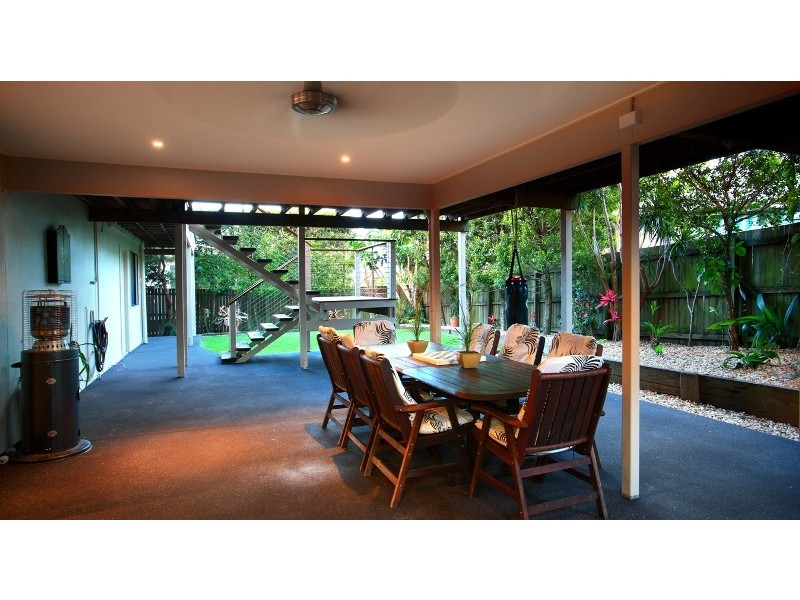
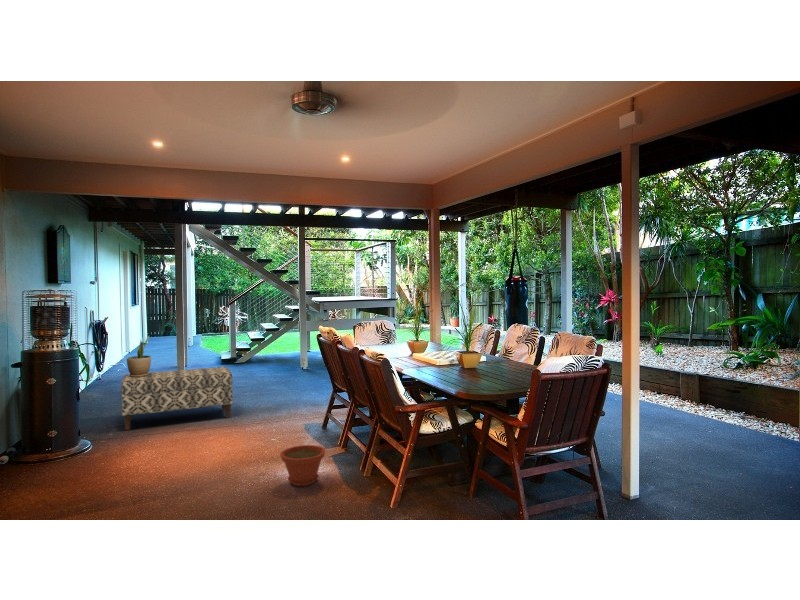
+ plant pot (303, 466)
+ potted plant (138, 356)
+ bench (179, 396)
